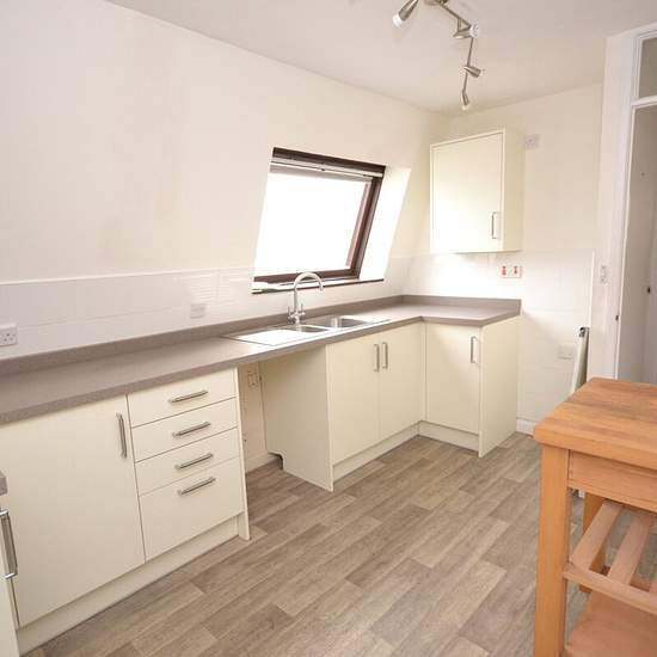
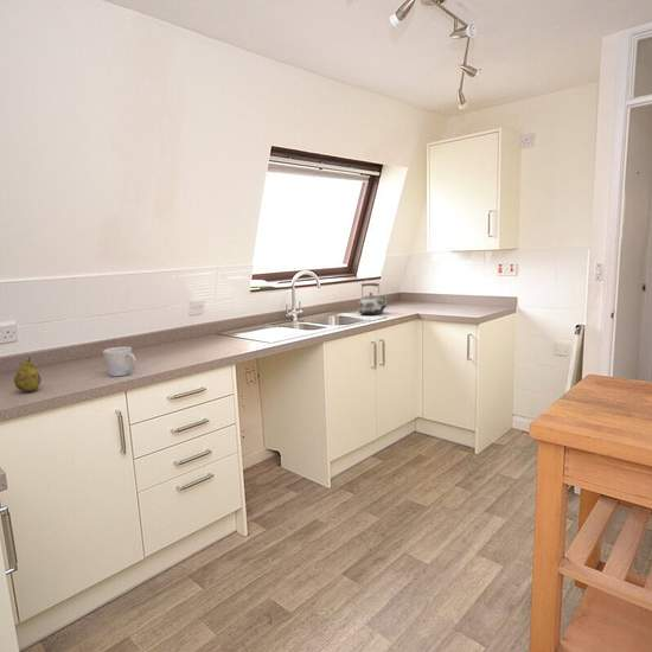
+ kettle (373, 298)
+ fruit (26, 375)
+ mug (122, 362)
